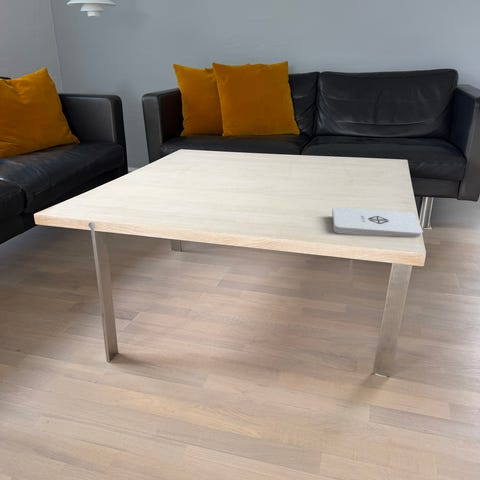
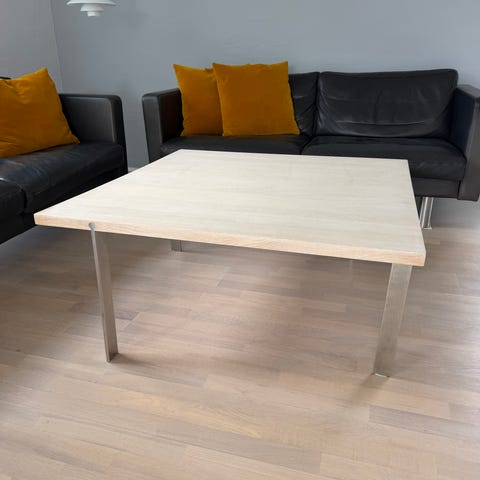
- notepad (375, 222)
